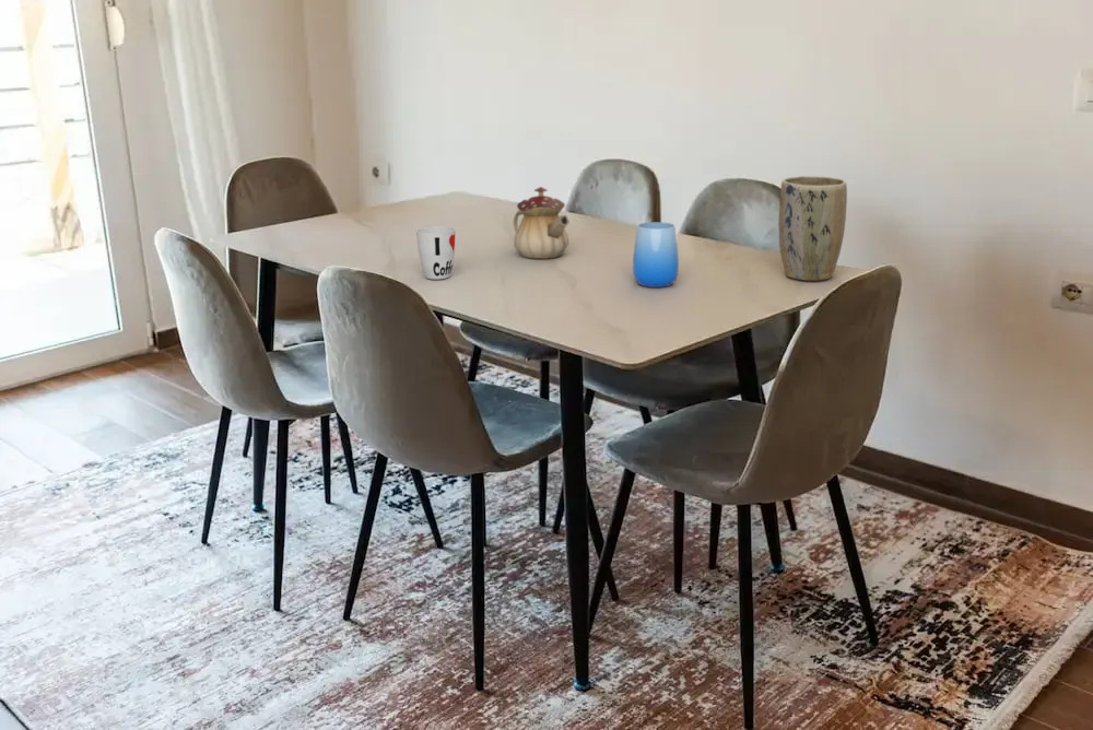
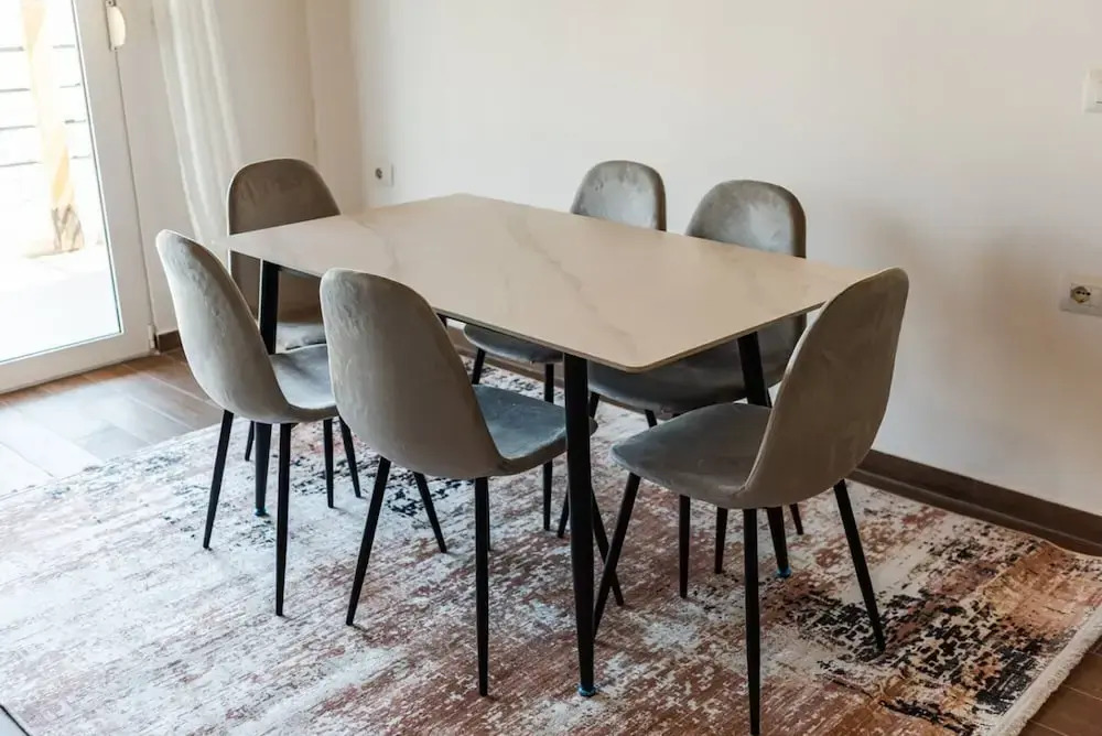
- cup (656, 254)
- plant pot (811, 228)
- cup (436, 252)
- teapot (539, 220)
